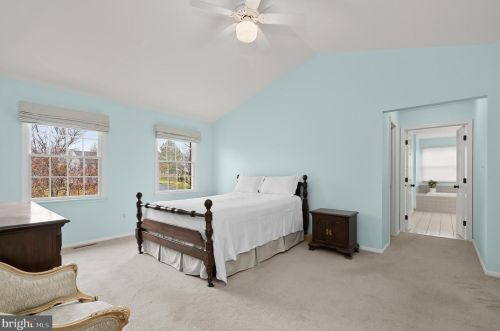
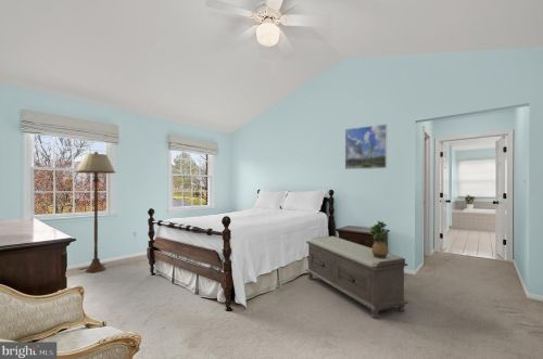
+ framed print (365, 148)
+ bench (349, 269)
+ floor lamp (96, 210)
+ potted plant (377, 239)
